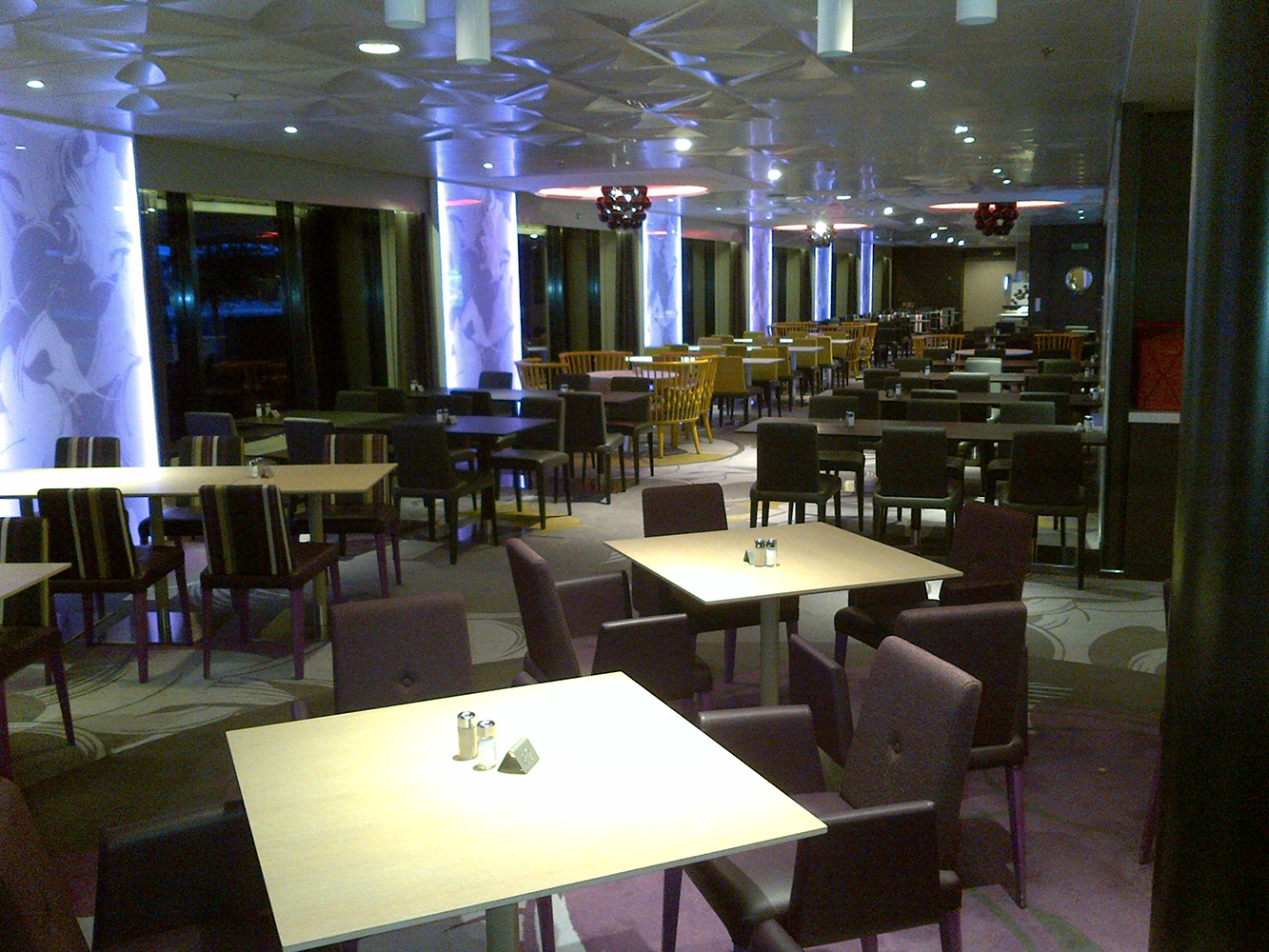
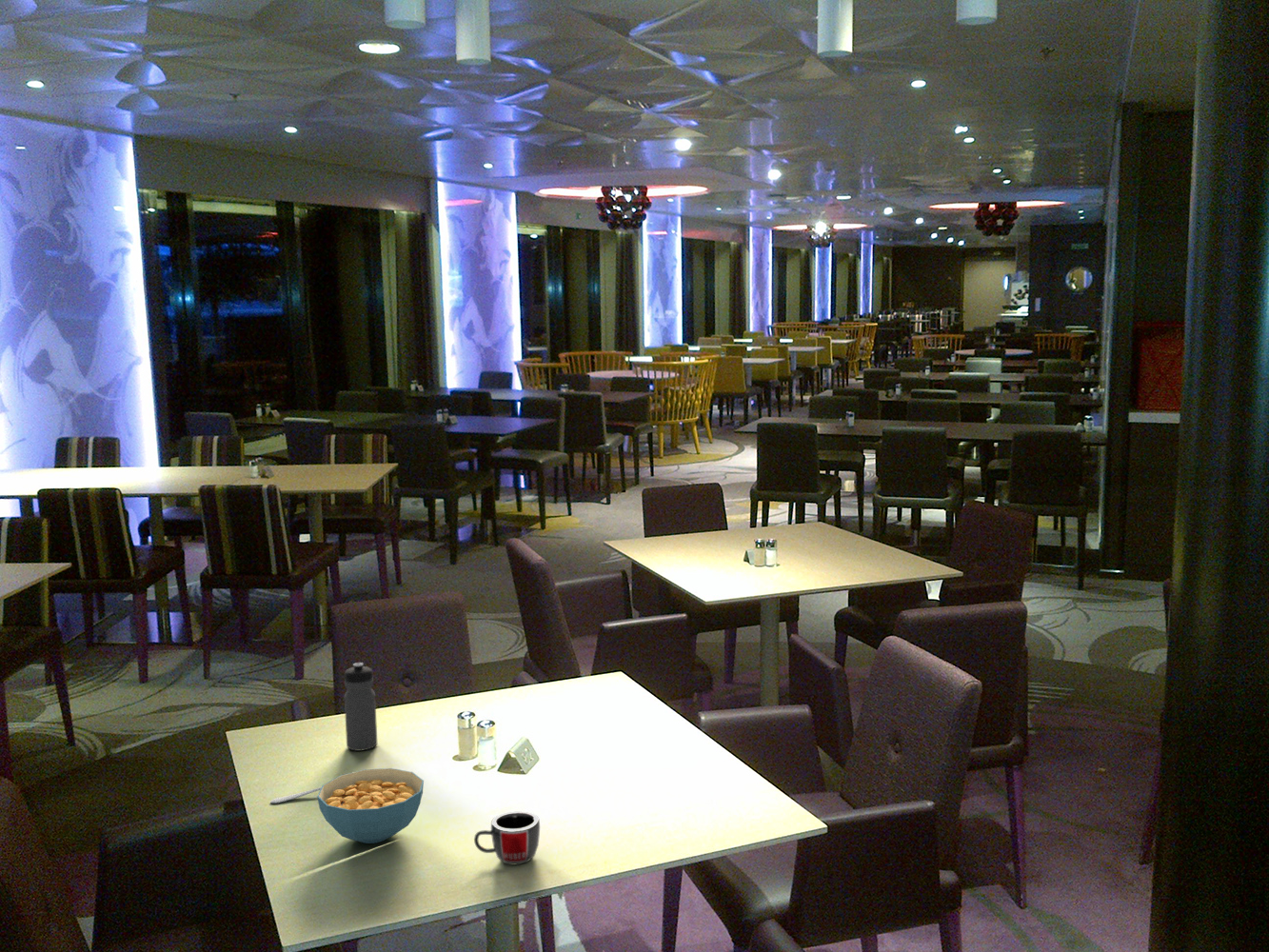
+ water bottle (360, 704)
+ cereal bowl (372, 812)
+ spoon (320, 789)
+ mug (506, 840)
